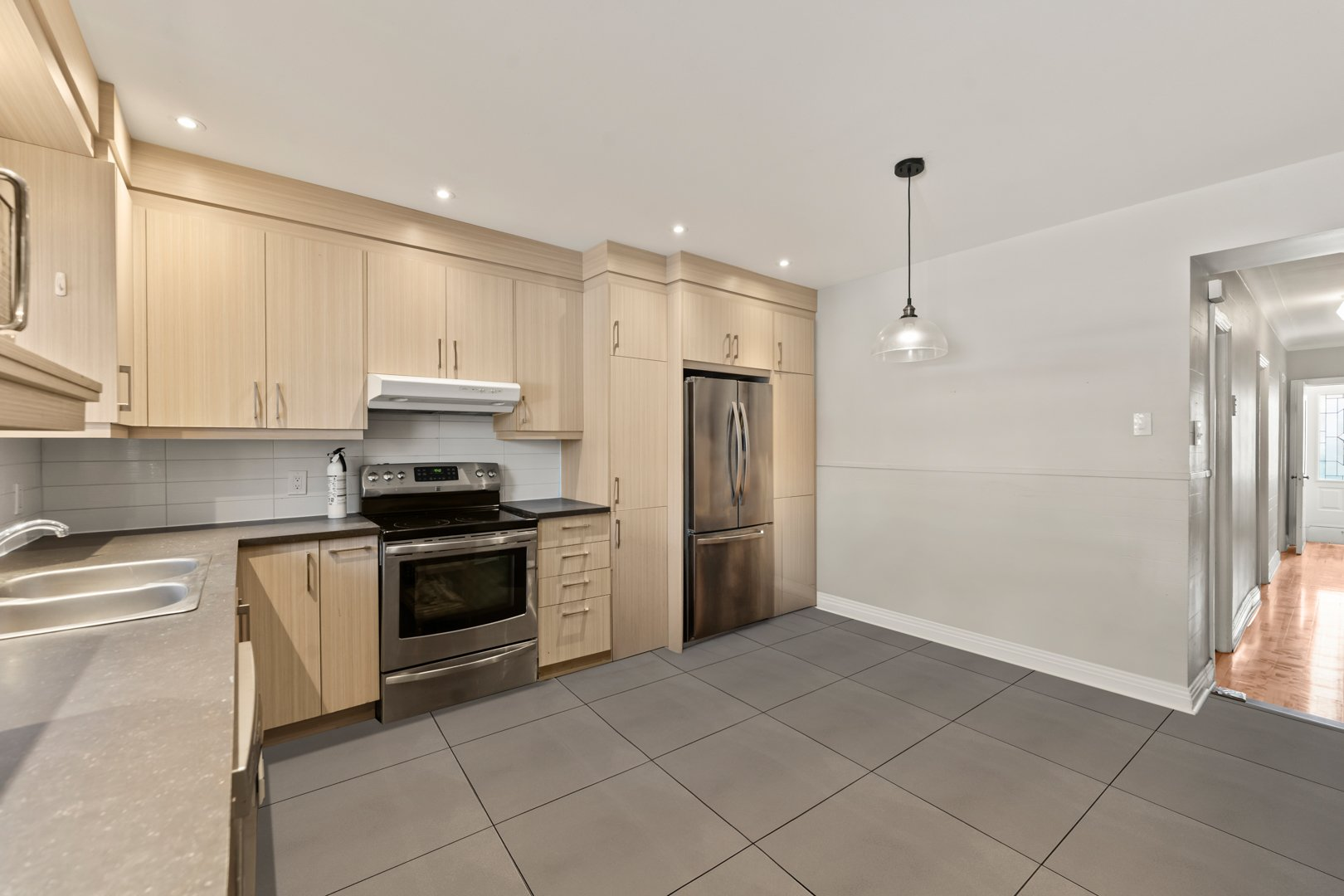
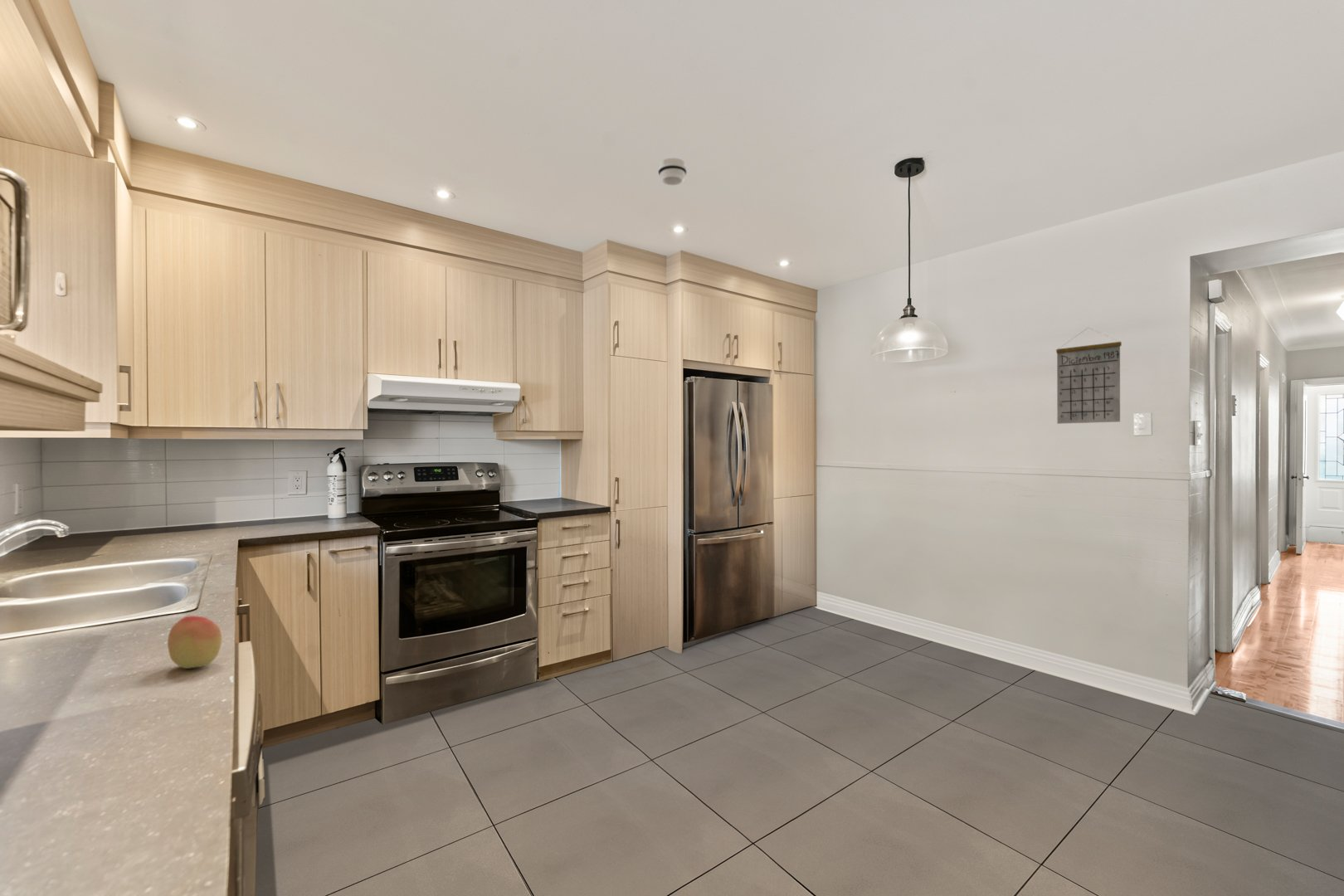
+ smoke detector (672, 172)
+ fruit (194, 640)
+ calendar (1088, 374)
